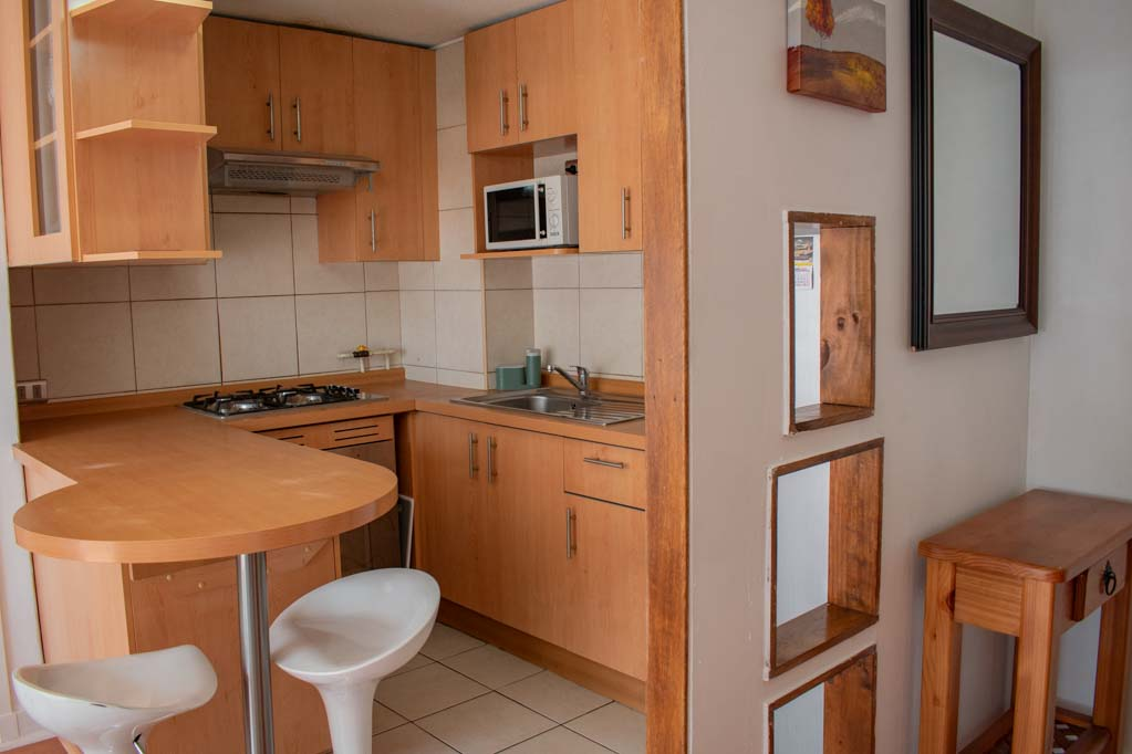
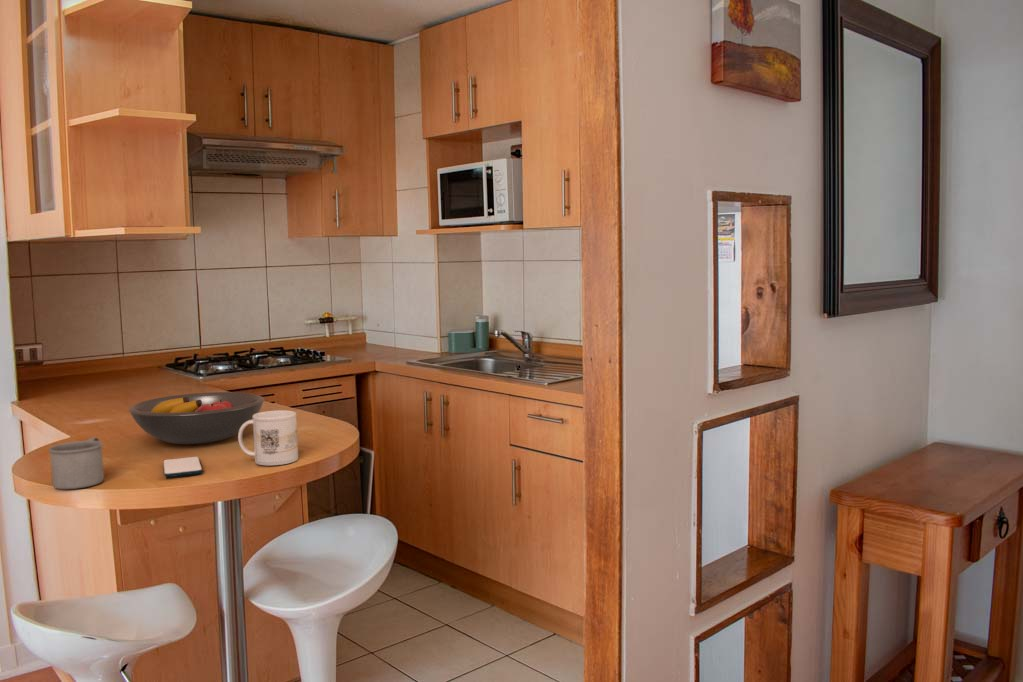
+ mug (271, 437)
+ fruit bowl (199, 415)
+ mug (79, 462)
+ smartphone (182, 466)
